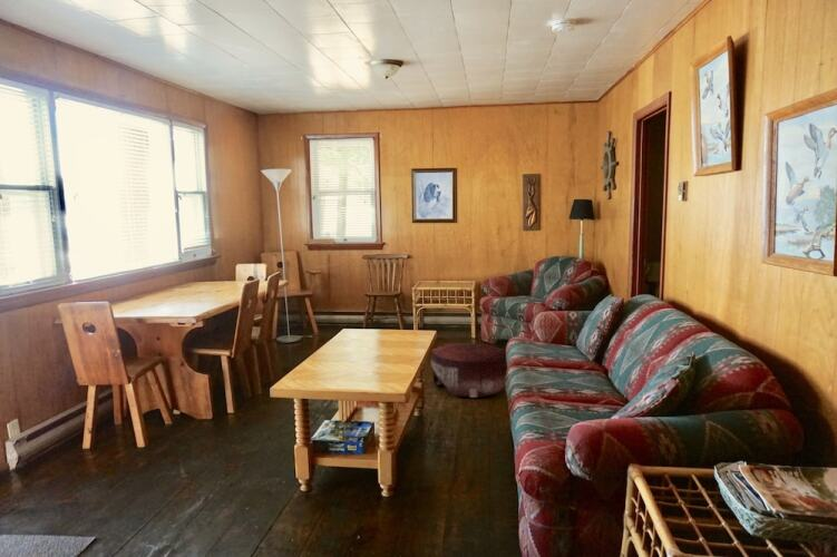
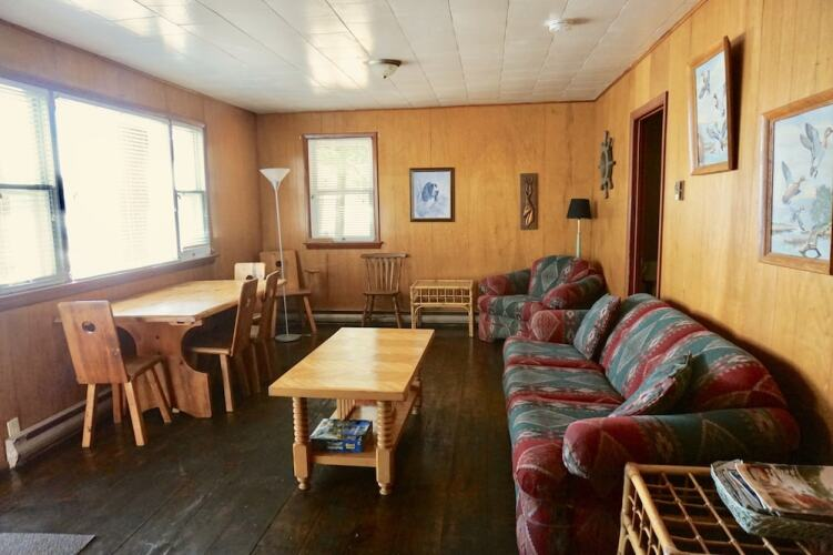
- pouf (468, 365)
